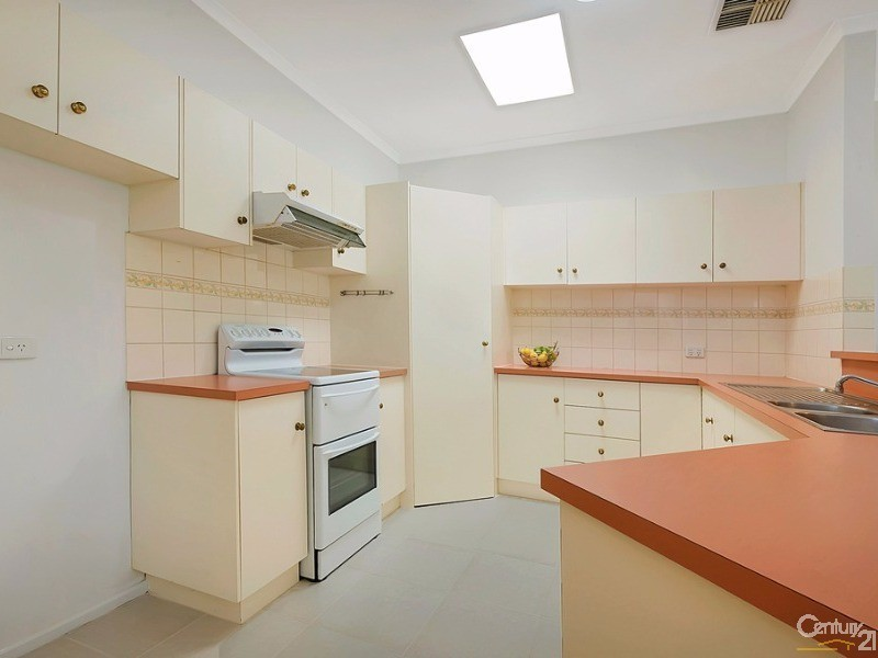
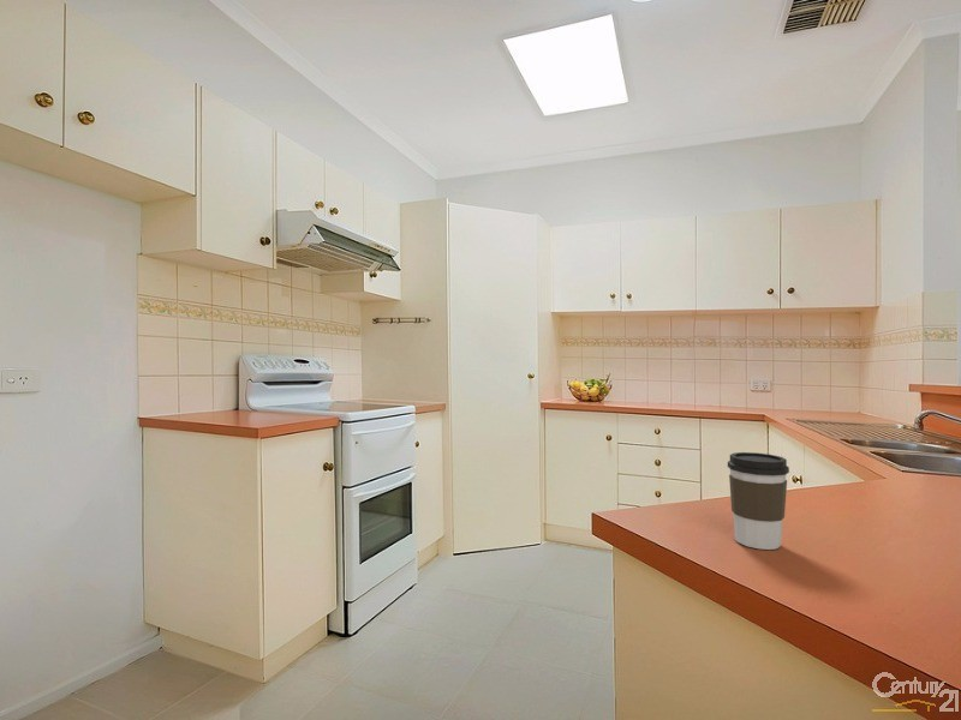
+ coffee cup (757, 499)
